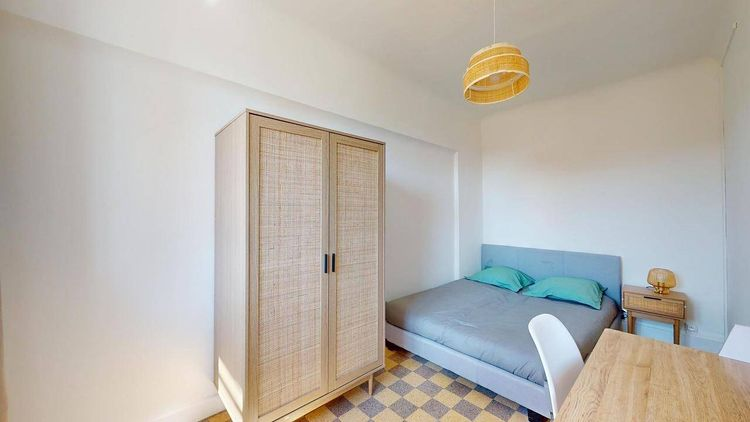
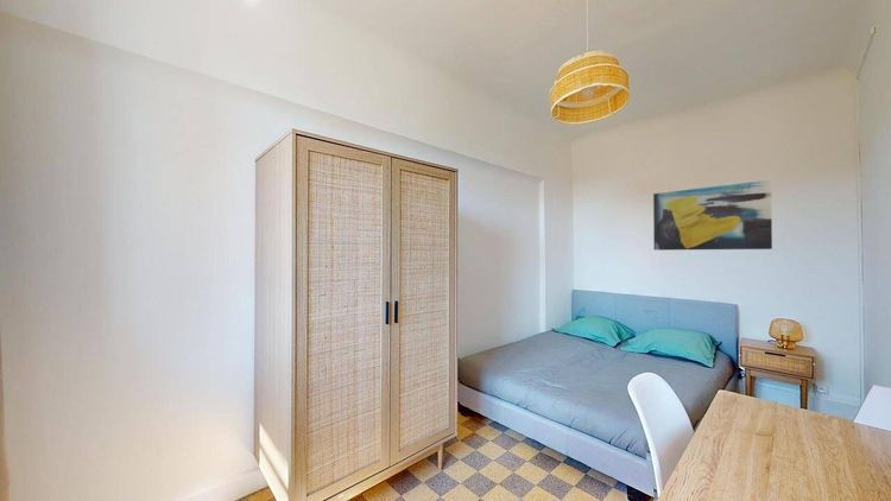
+ wall art (707, 218)
